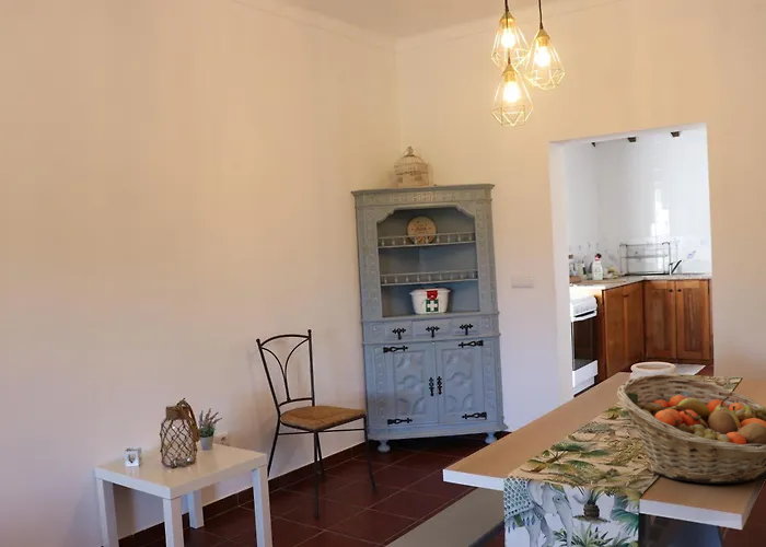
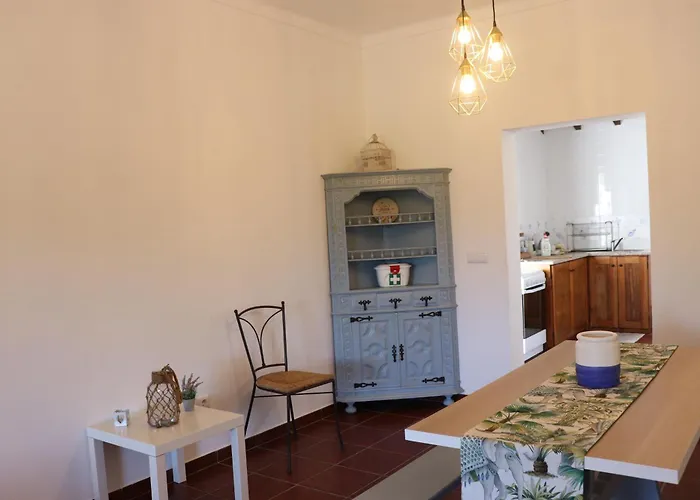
- fruit basket (700, 423)
